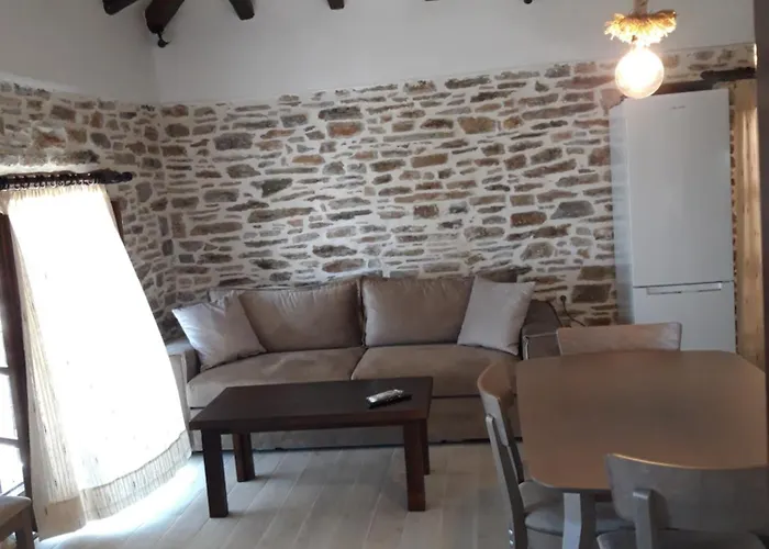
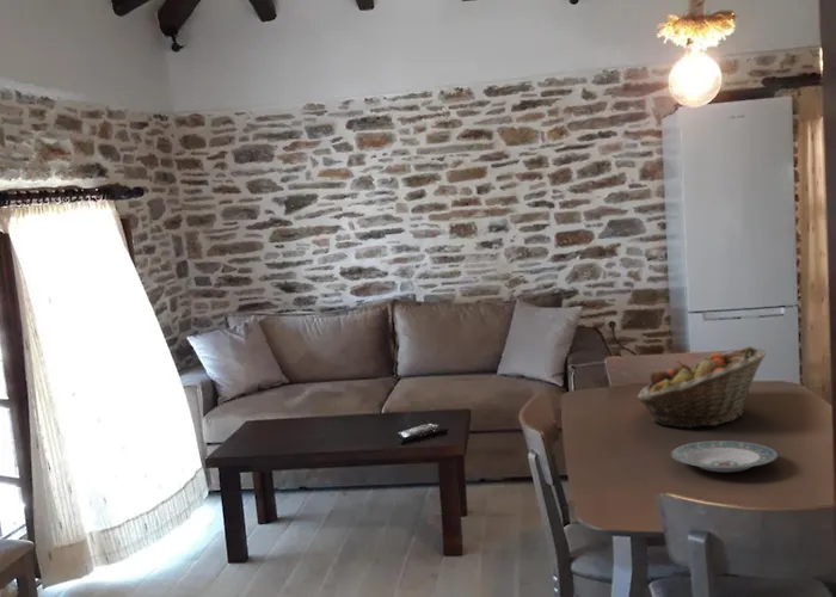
+ plate (724, 458)
+ fruit basket (700, 383)
